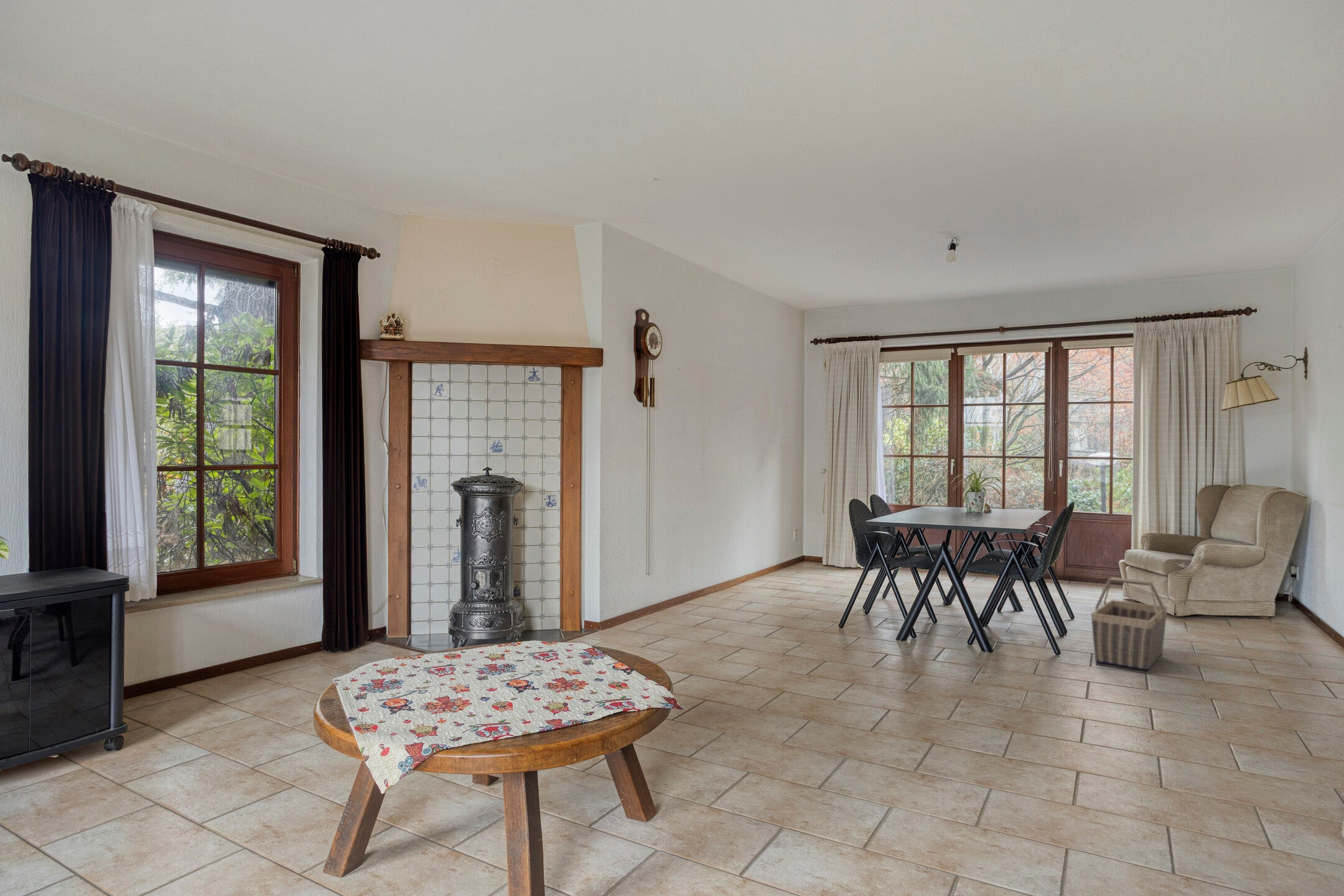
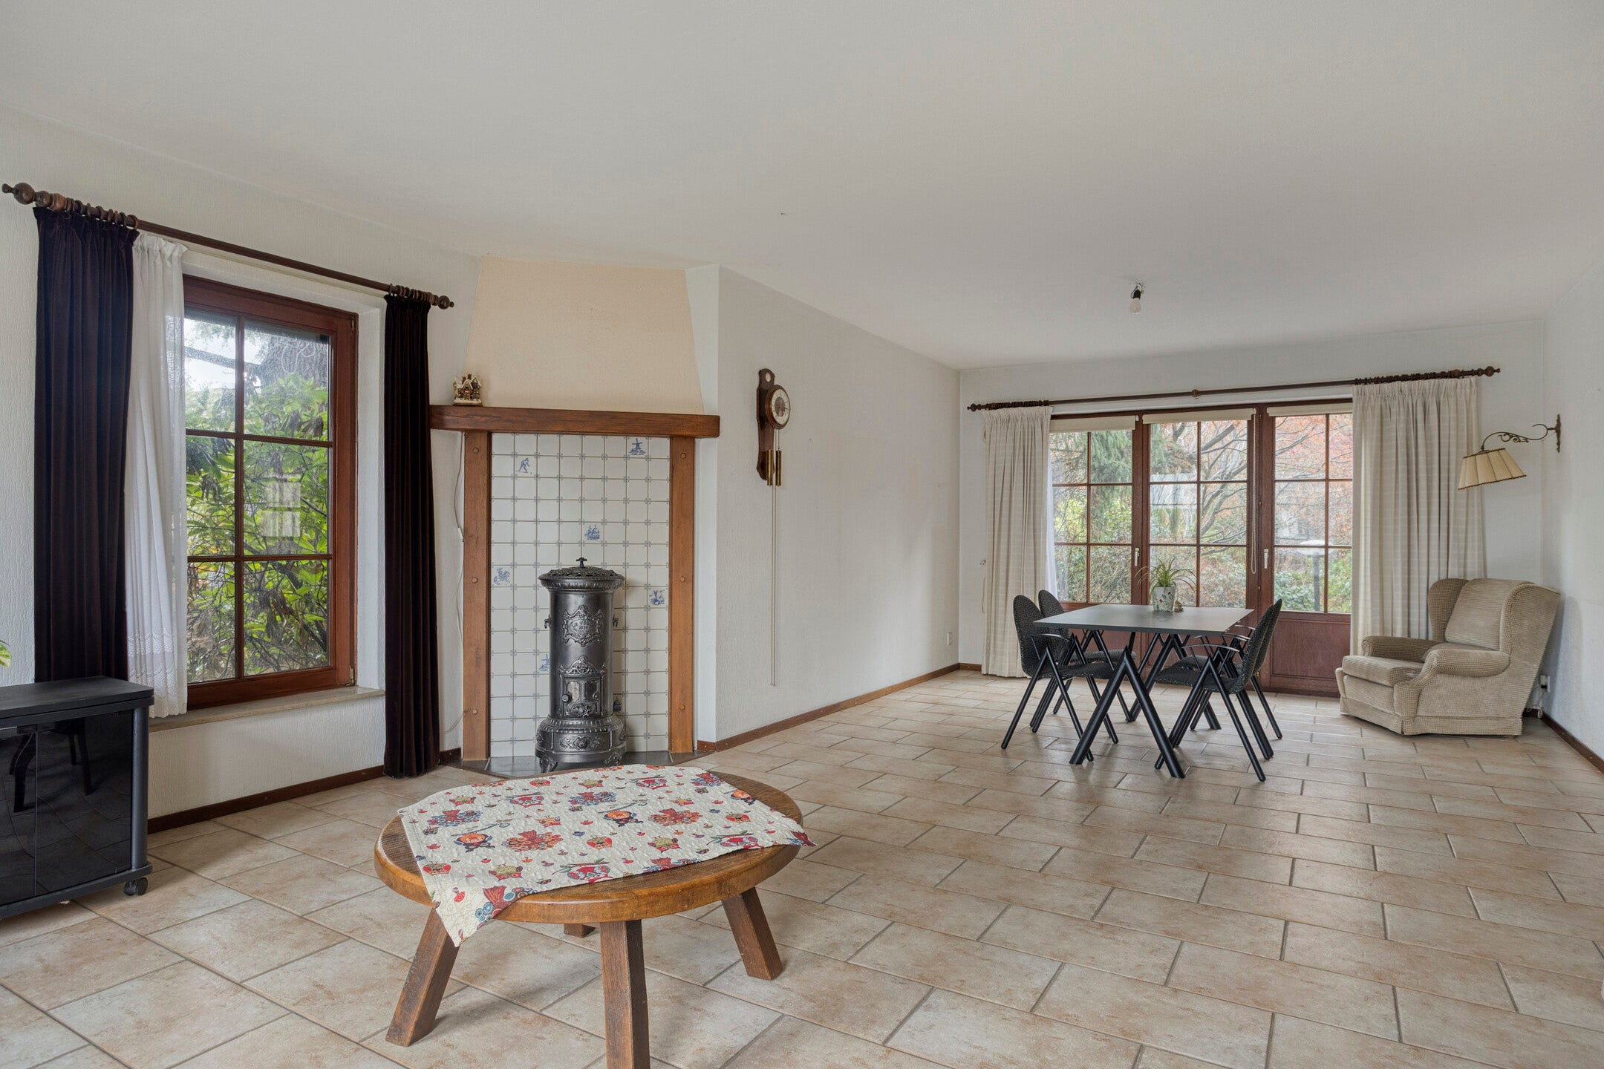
- basket (1130, 620)
